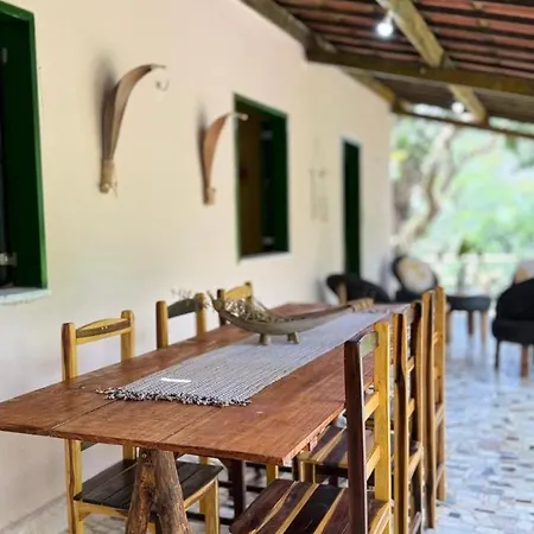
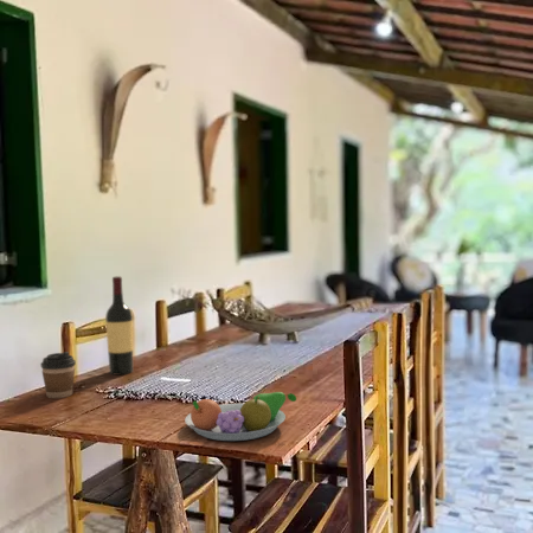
+ coffee cup (58, 373)
+ fruit bowl (239, 407)
+ wine bottle (118, 325)
